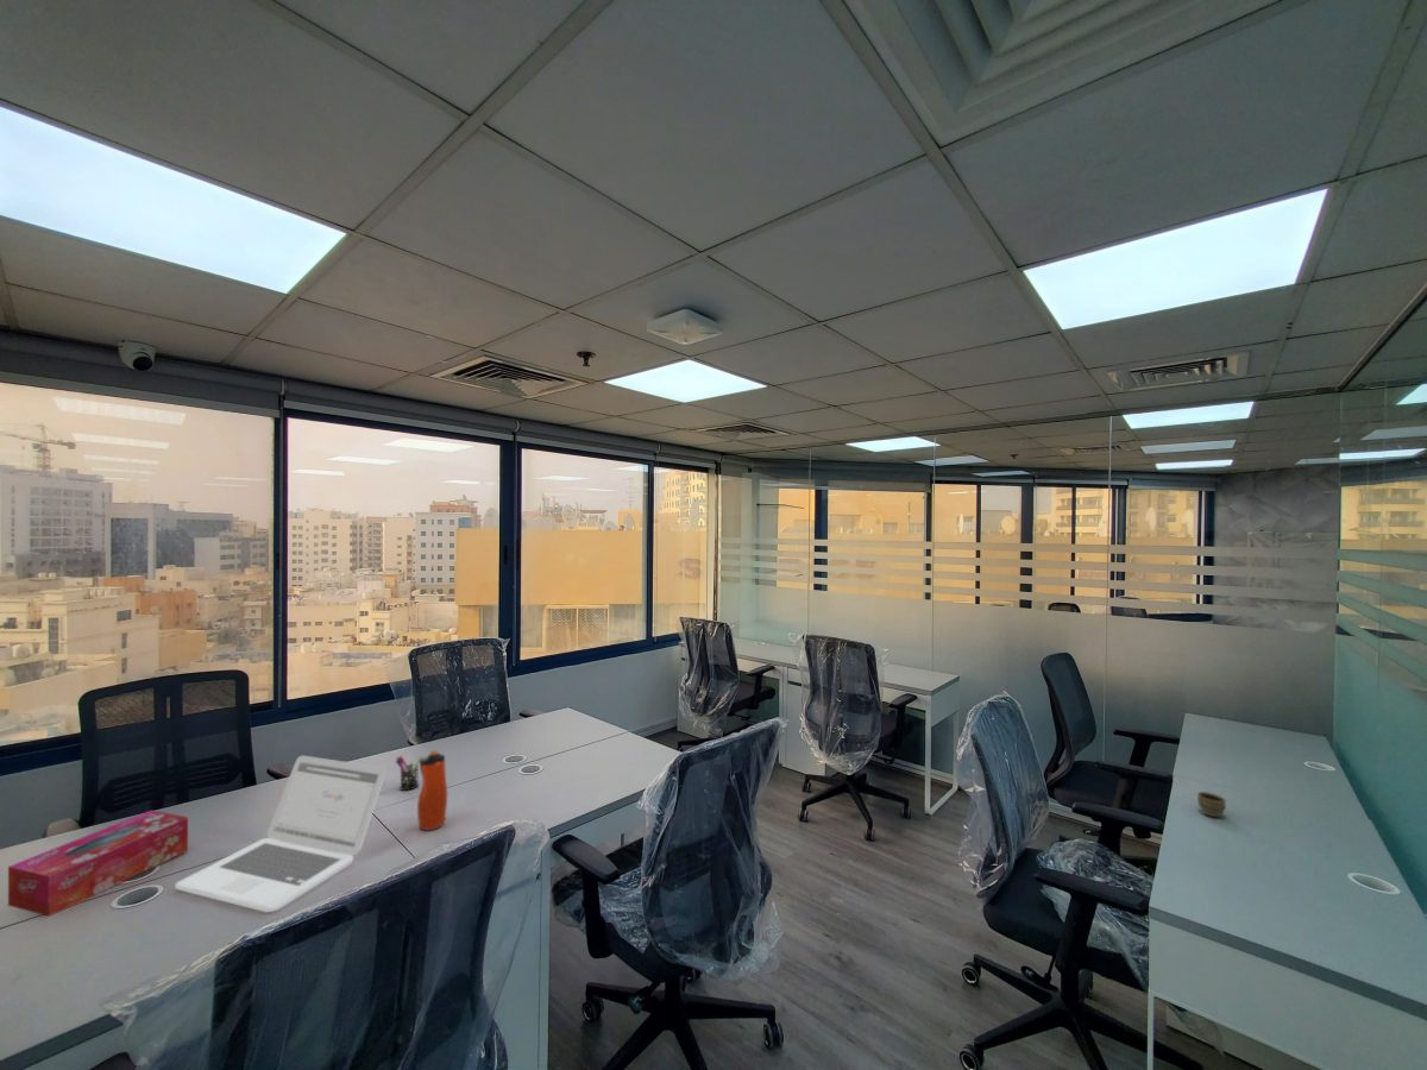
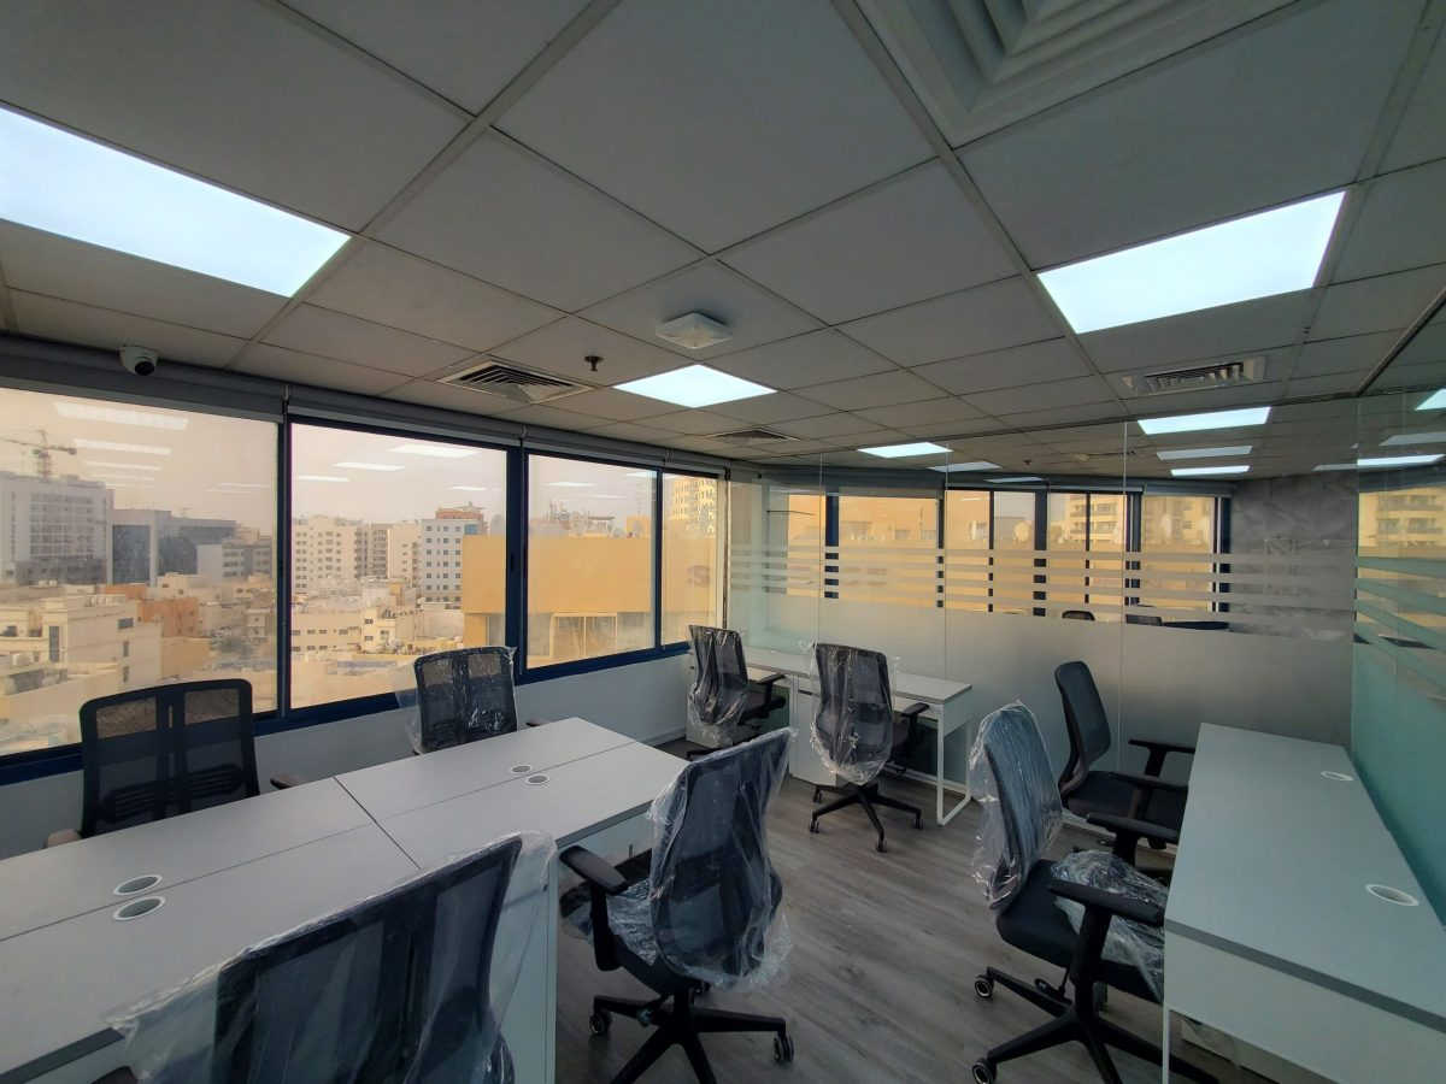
- water bottle (432, 787)
- cup (1211, 804)
- laptop (287, 825)
- pen holder (408, 770)
- tissue box (105, 857)
